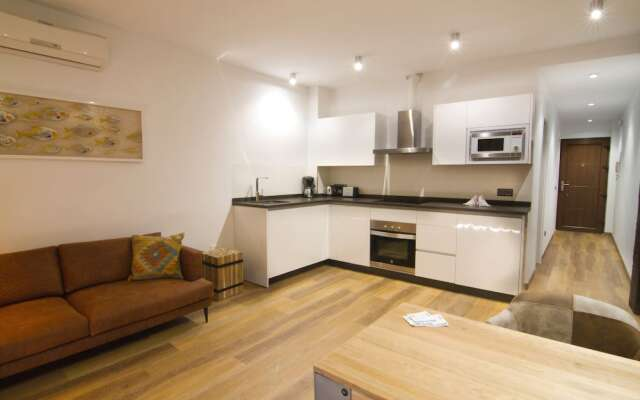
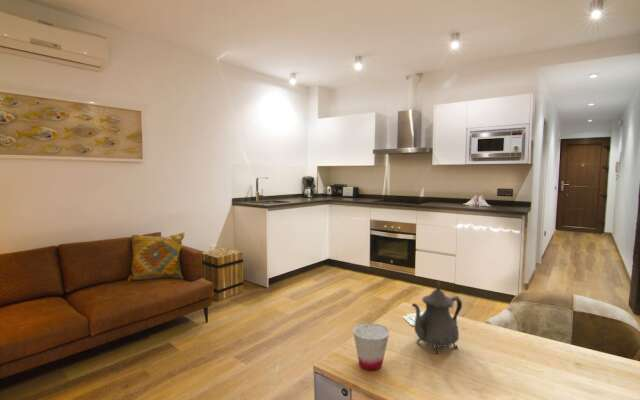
+ cup (370, 347)
+ teapot (437, 312)
